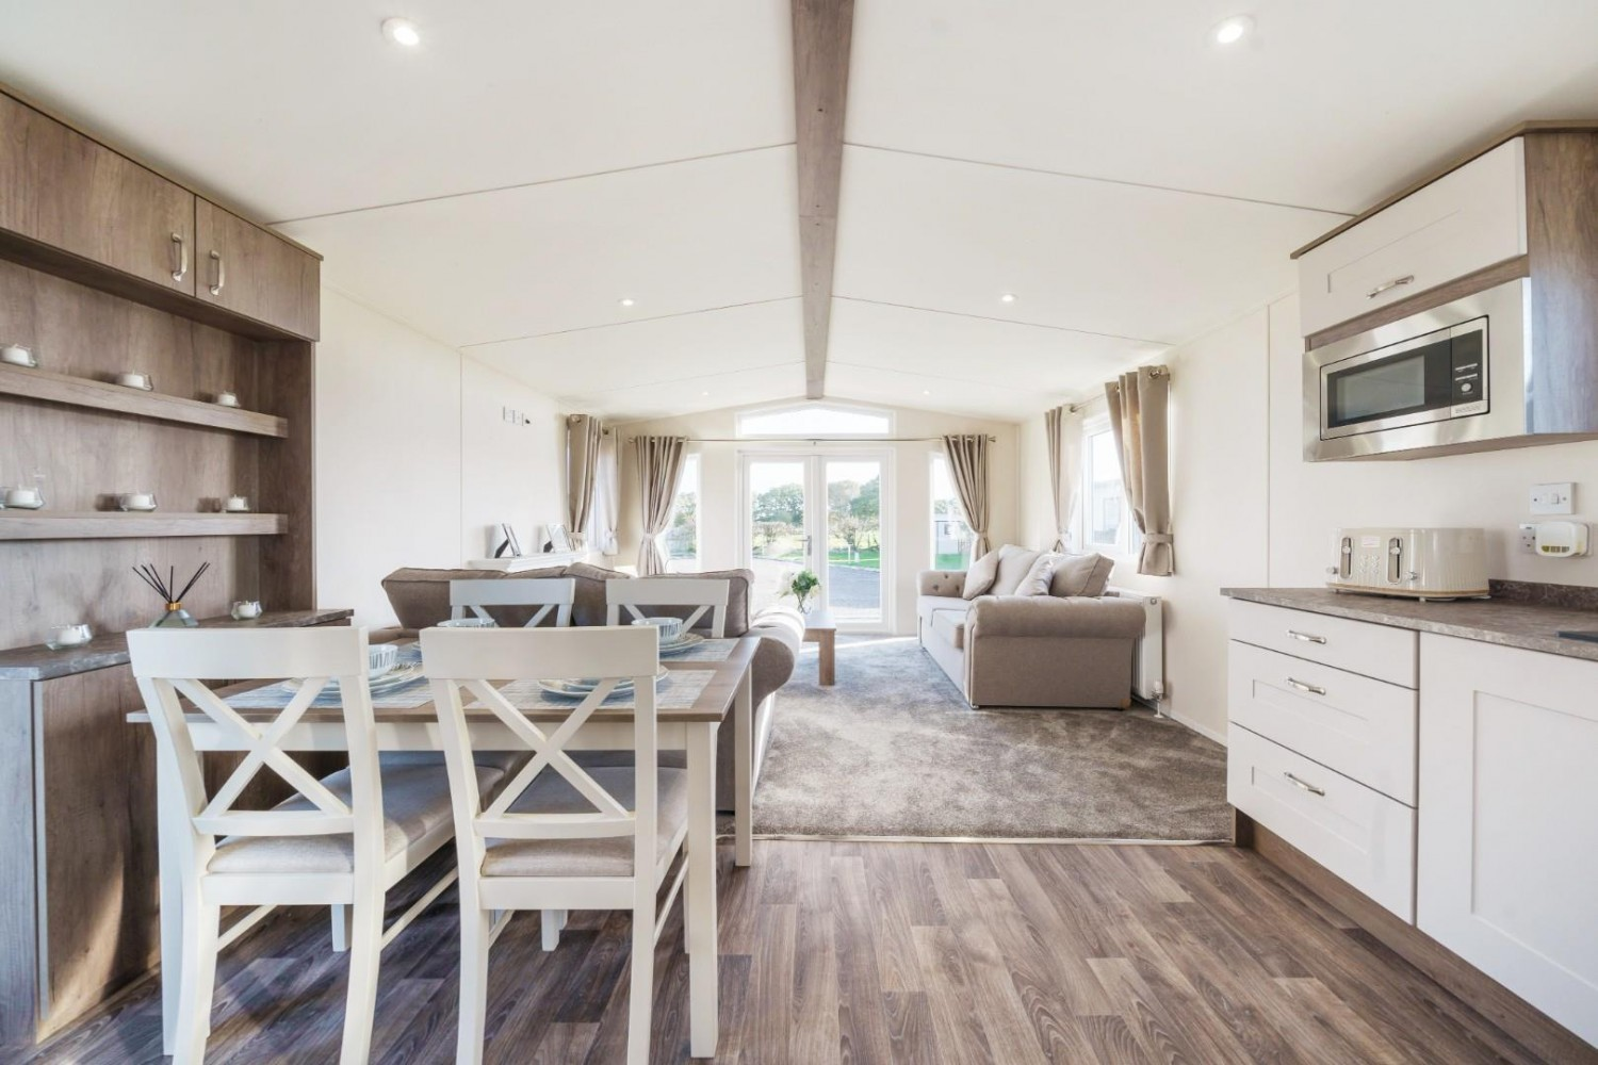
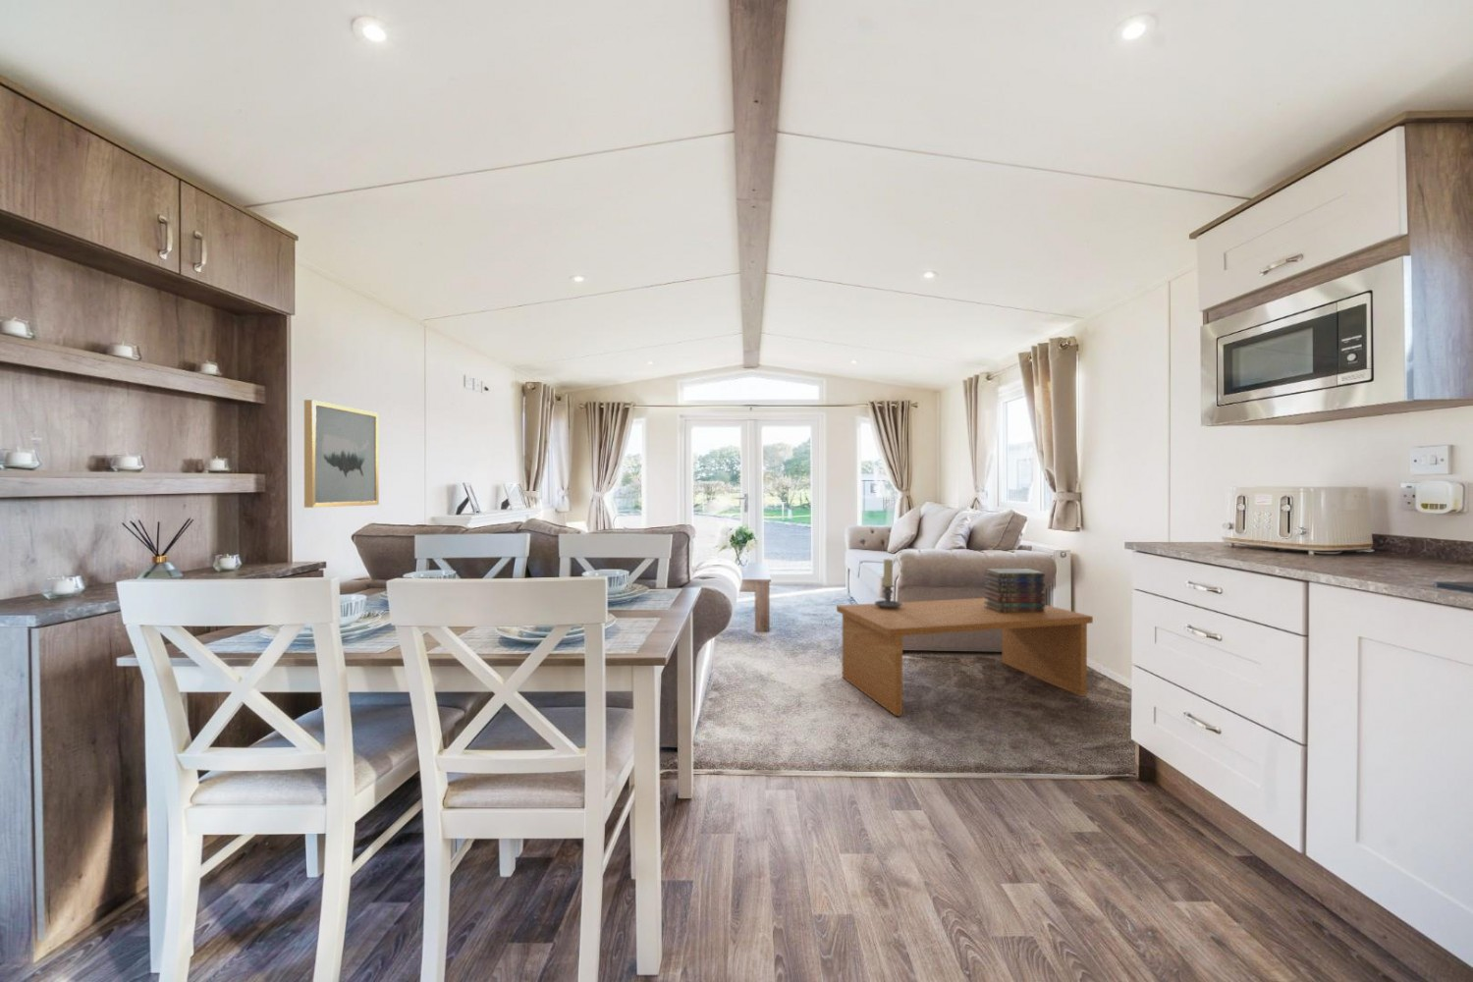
+ book stack (1014, 590)
+ wall art (344, 457)
+ candle holder (889, 582)
+ coffee table (958, 631)
